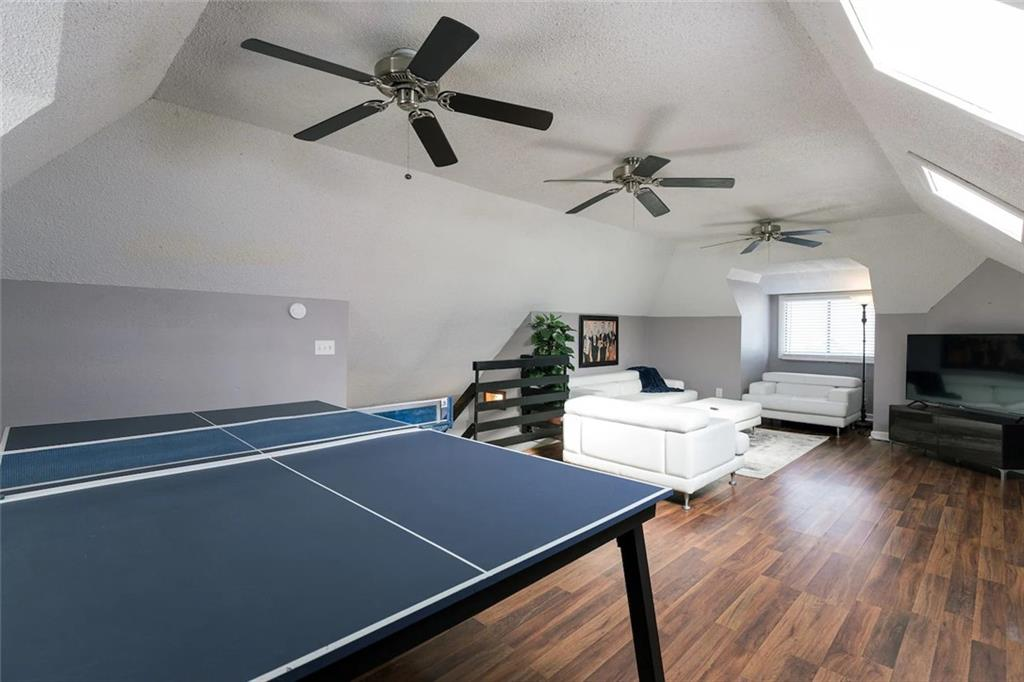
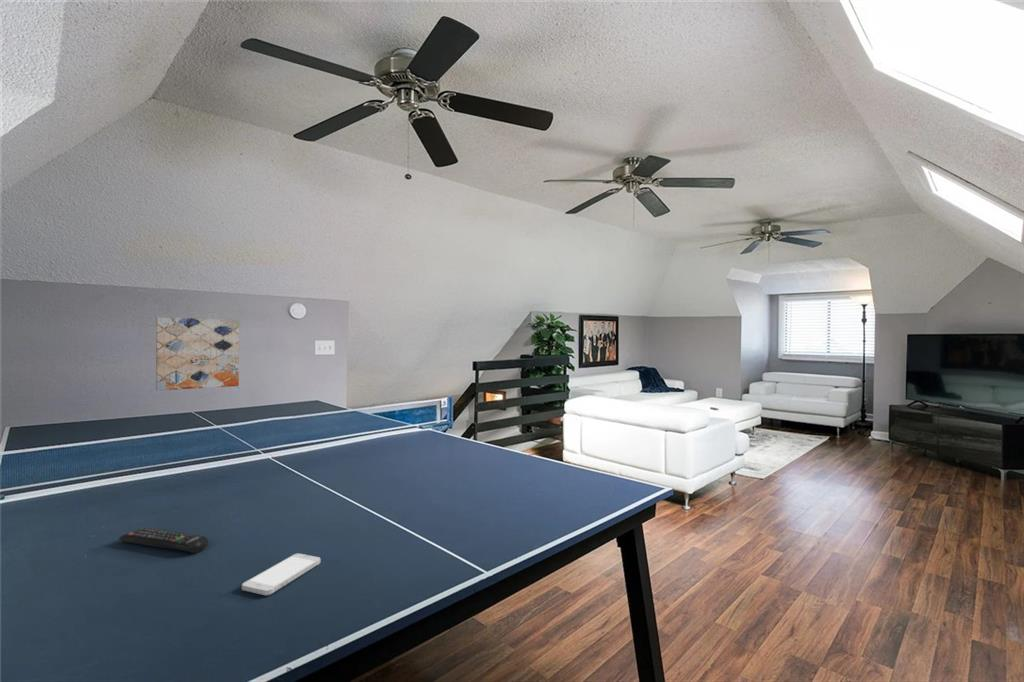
+ remote control (163, 540)
+ wall art (199, 353)
+ smartphone (283, 572)
